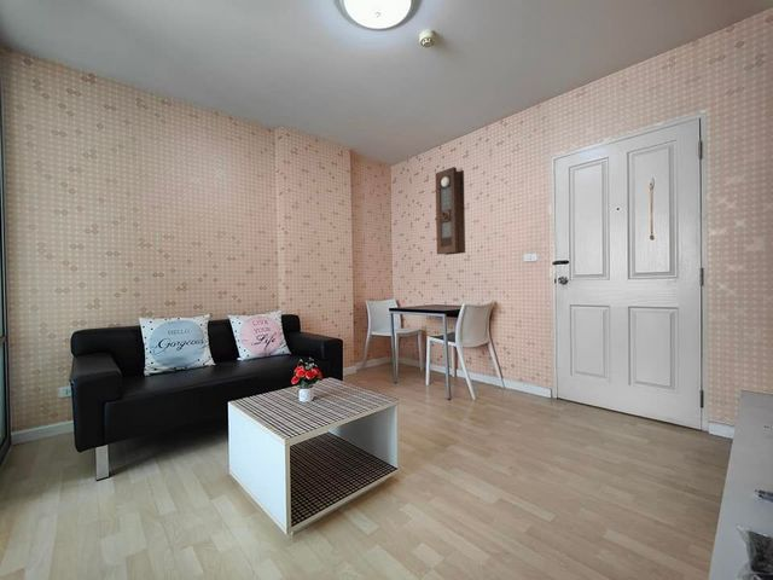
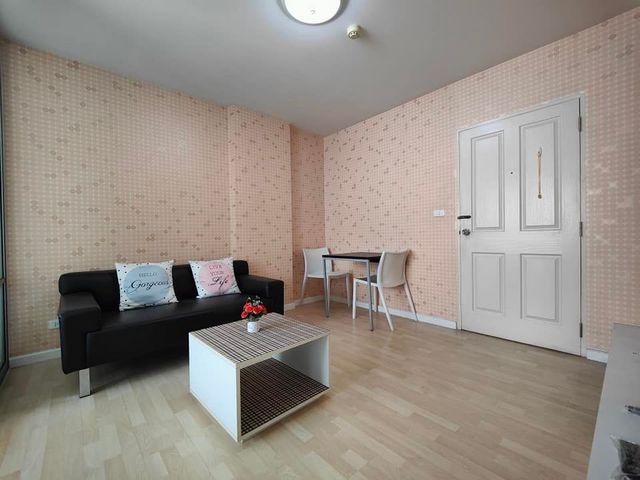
- pendulum clock (446, 213)
